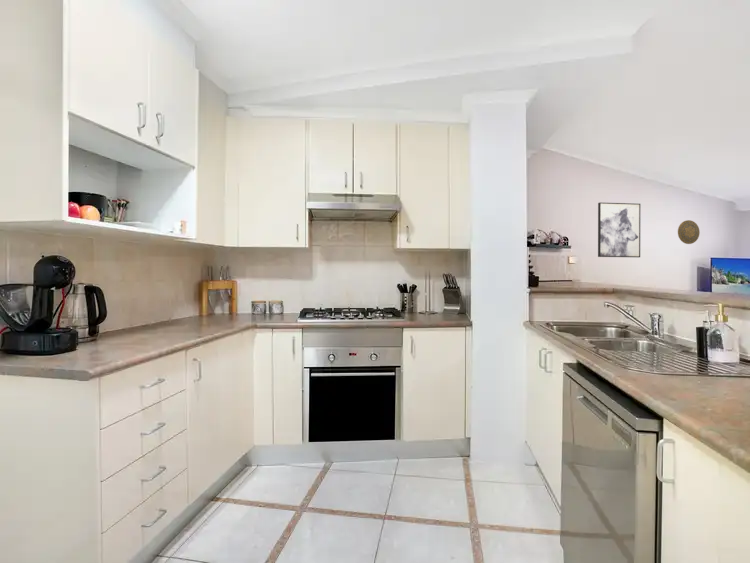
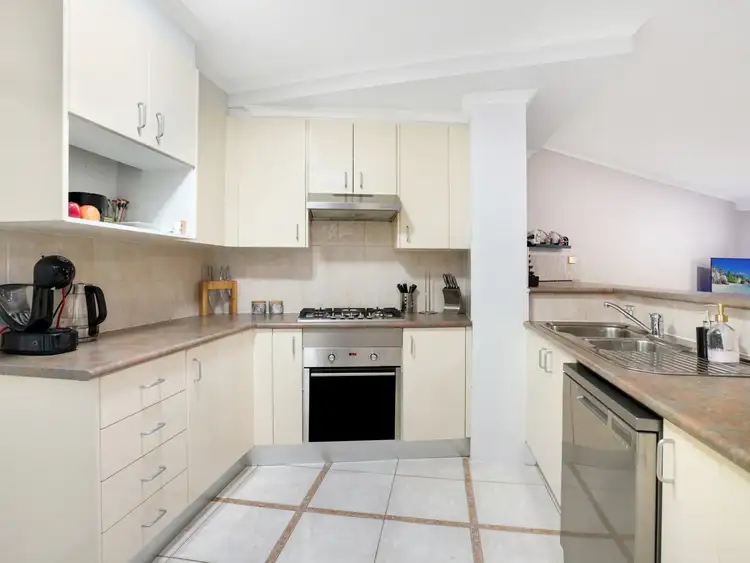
- decorative plate (689, 232)
- wall art (619, 230)
